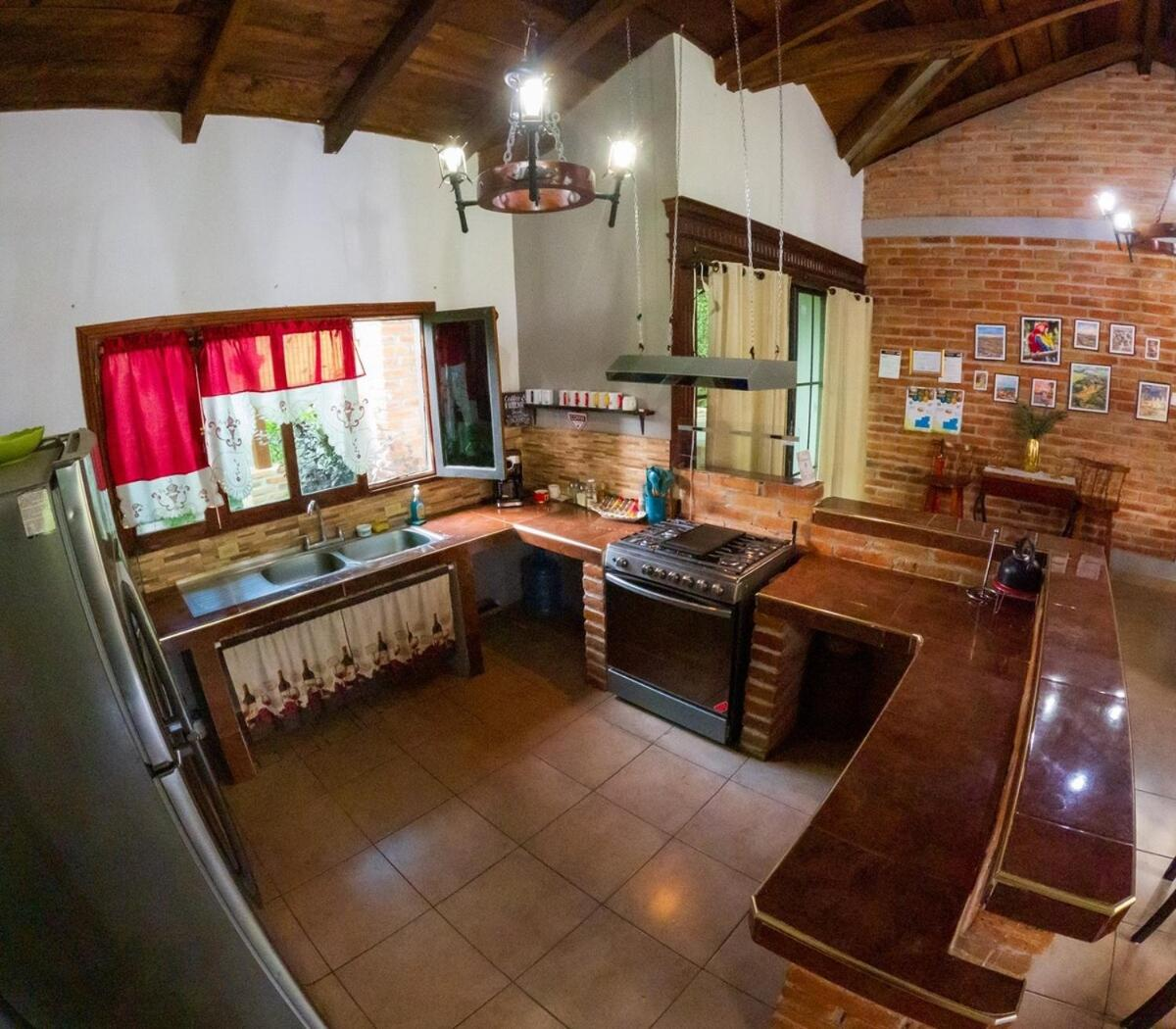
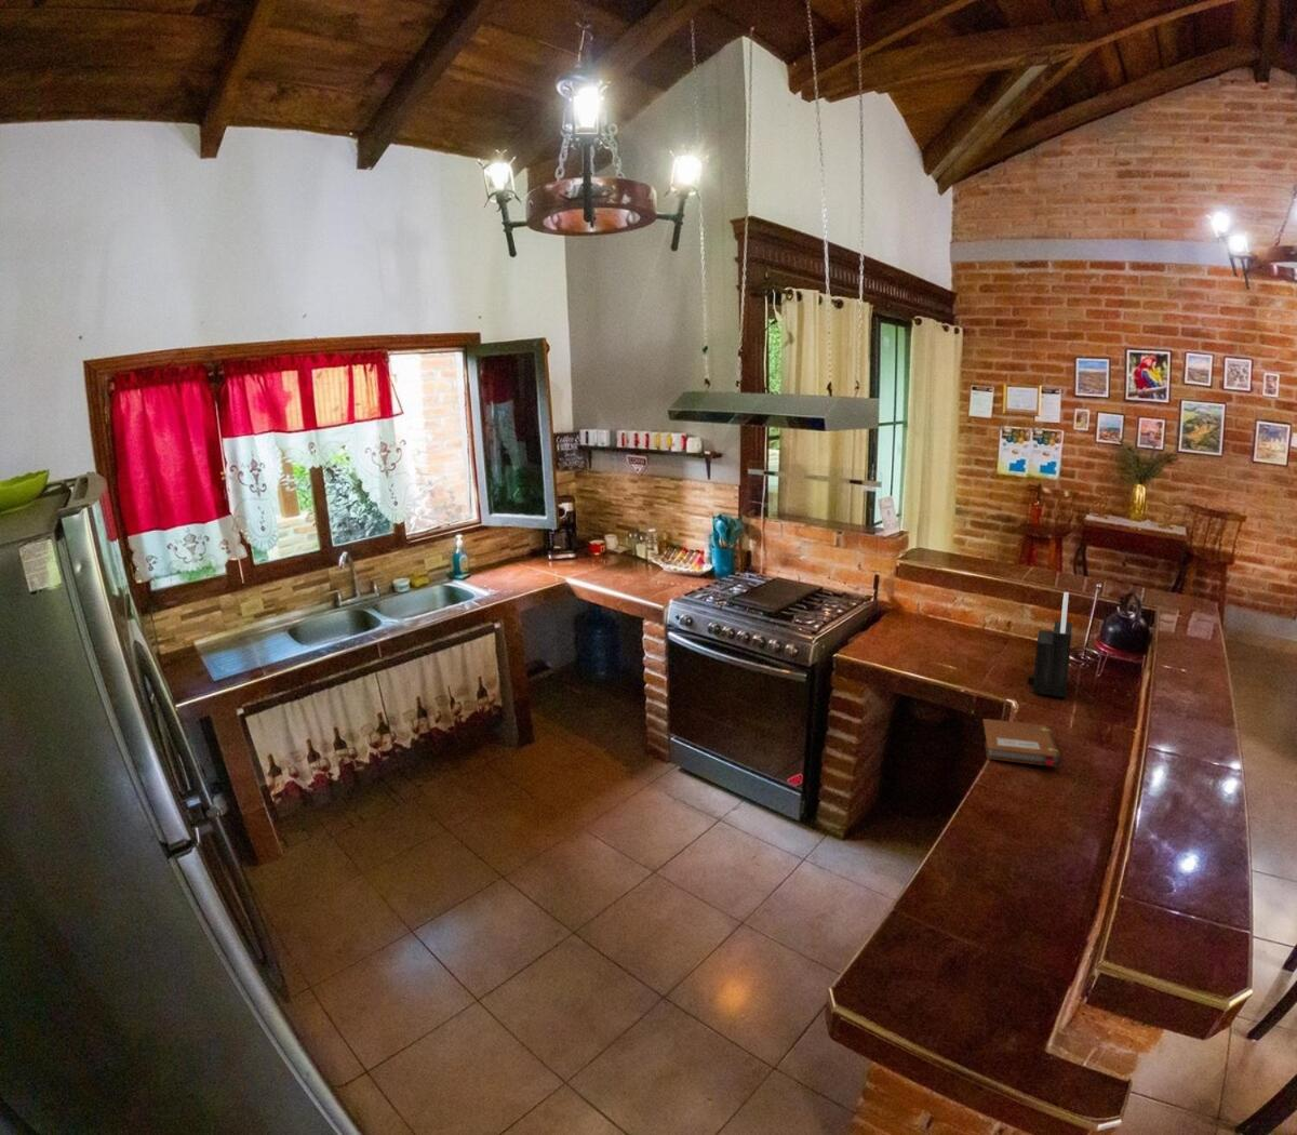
+ knife block (1050, 641)
+ notebook (1019, 741)
